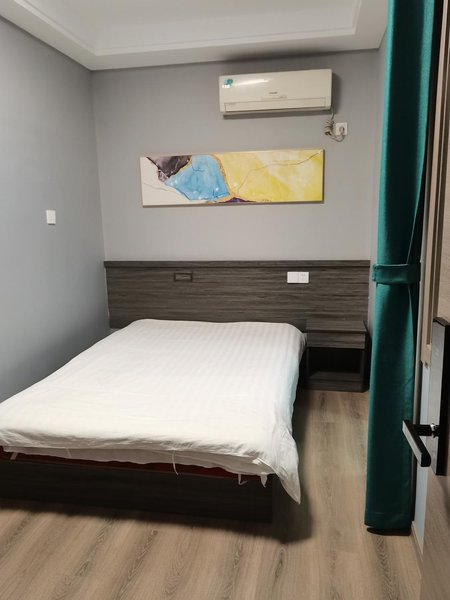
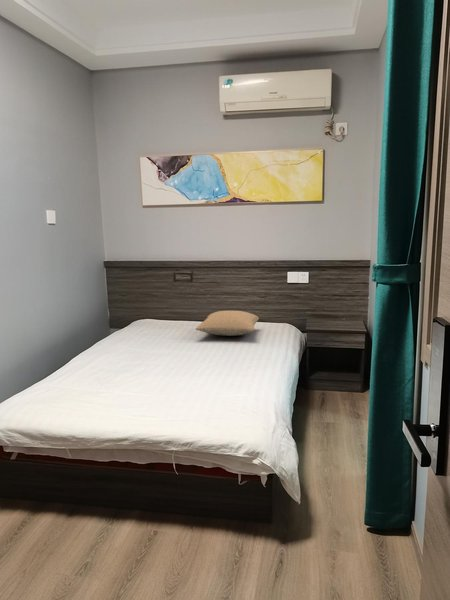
+ pillow (229, 323)
